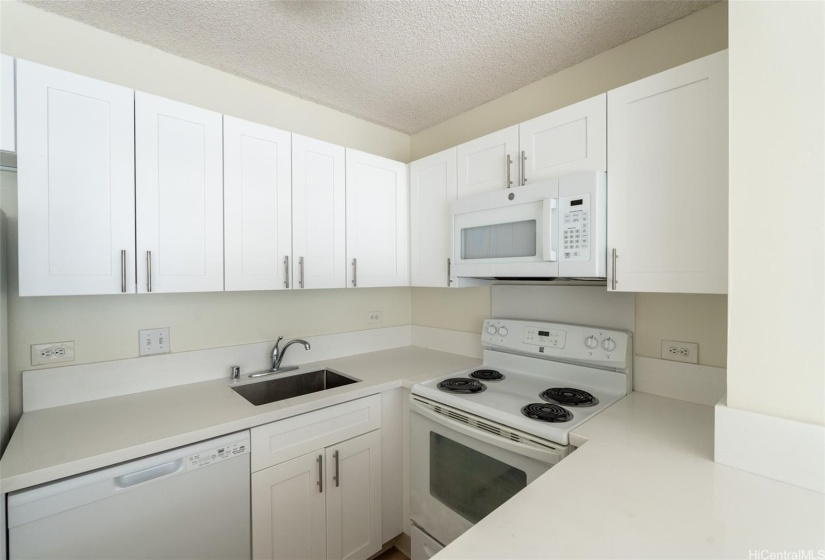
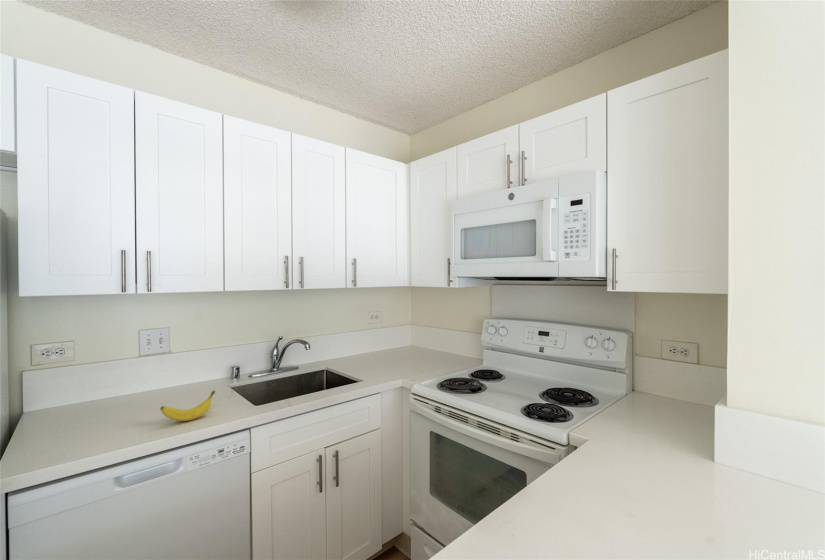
+ banana (189, 409)
